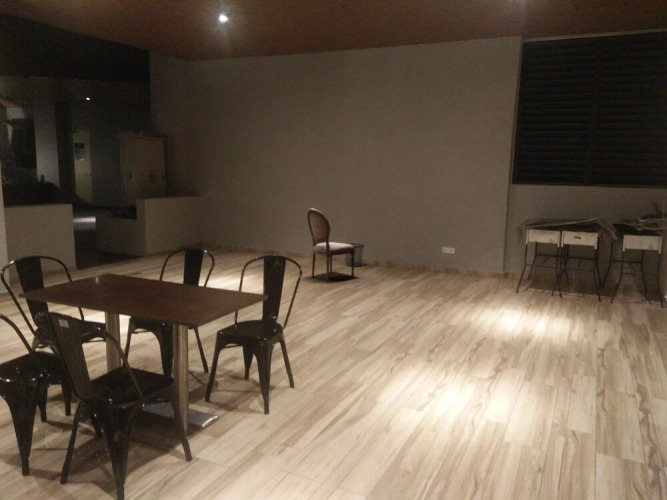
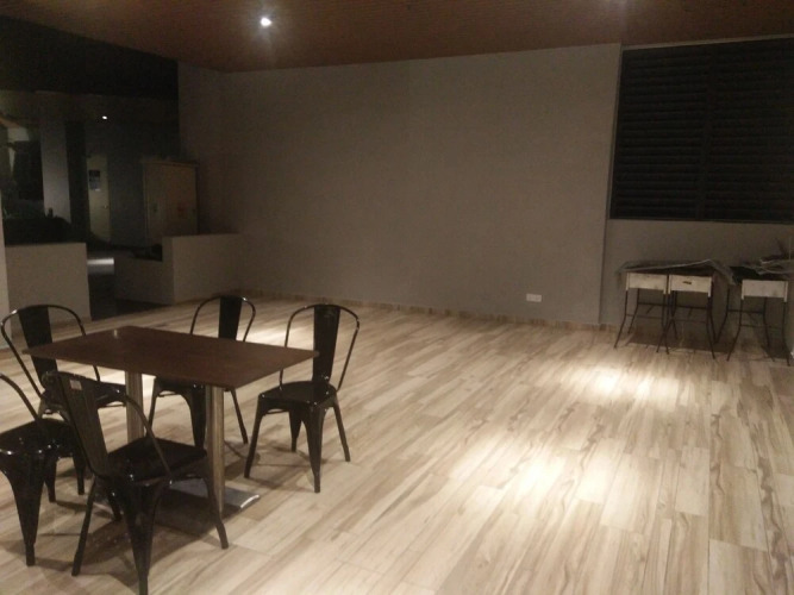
- wastebasket (354, 256)
- dining chair (330, 242)
